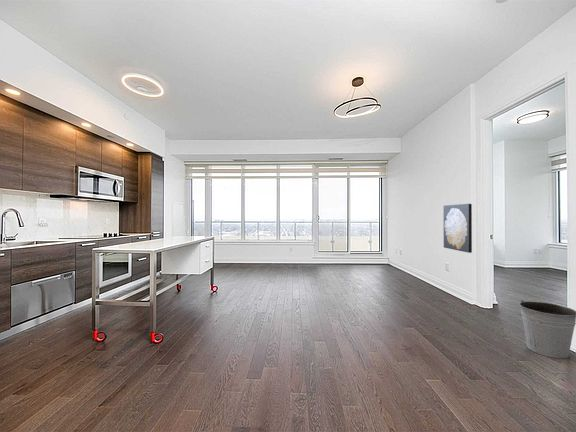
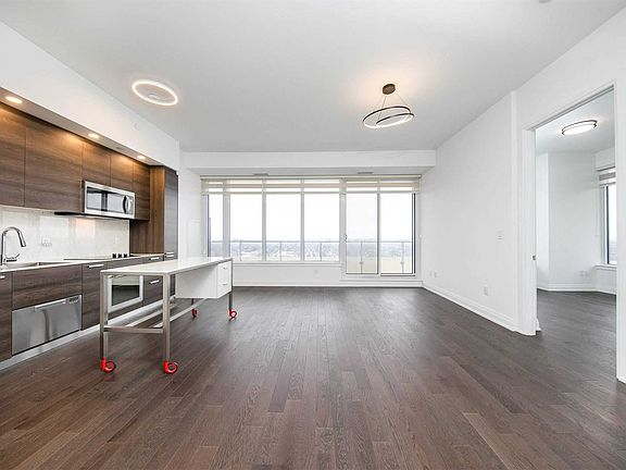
- wall art (456, 227)
- bucket (546, 327)
